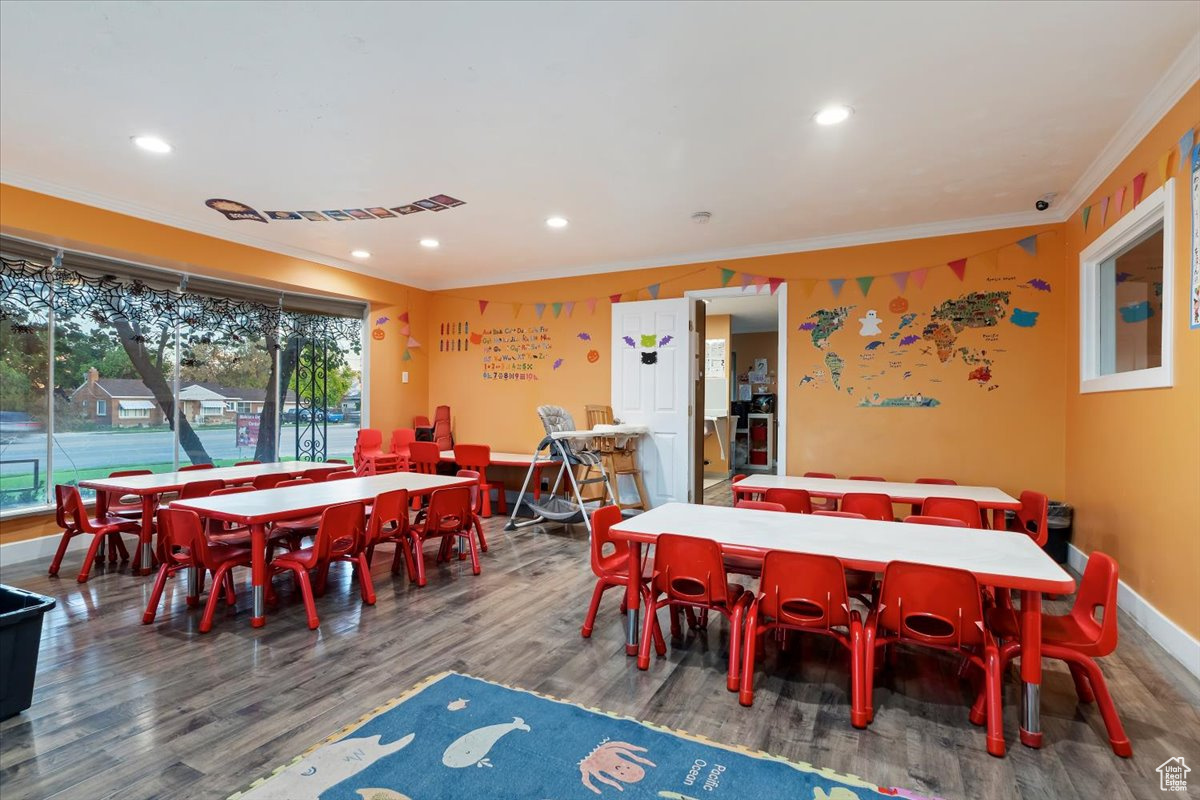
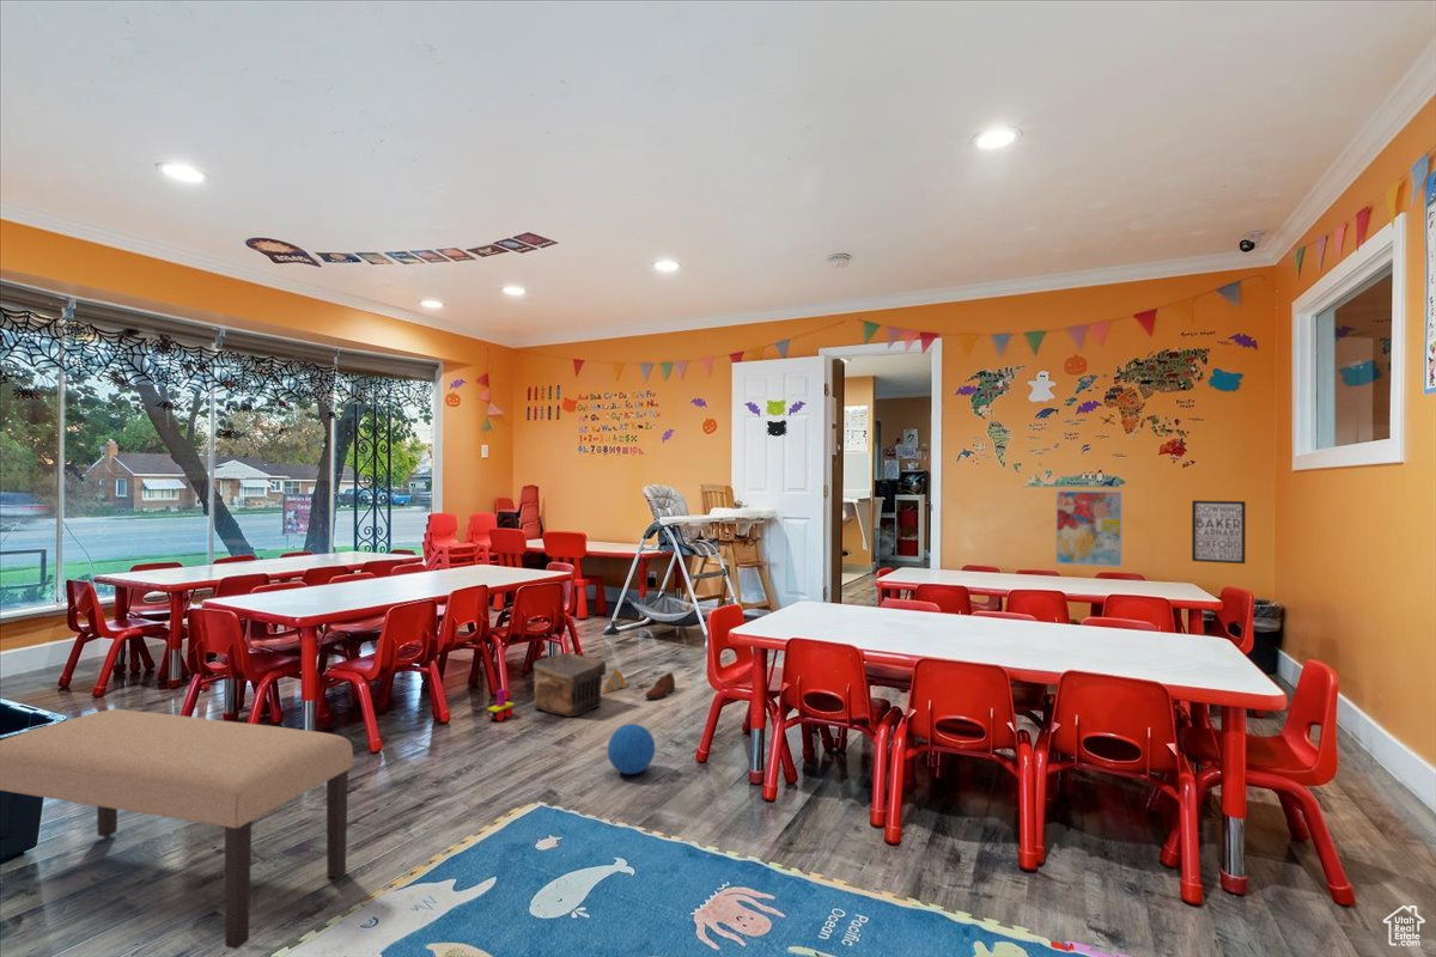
+ shoe (661, 685)
+ pouch (567, 684)
+ bench (164, 809)
+ stacking toy (610, 678)
+ toy train (500, 703)
+ wall art (1088, 528)
+ decorative ball (631, 748)
+ wall art (1218, 531)
